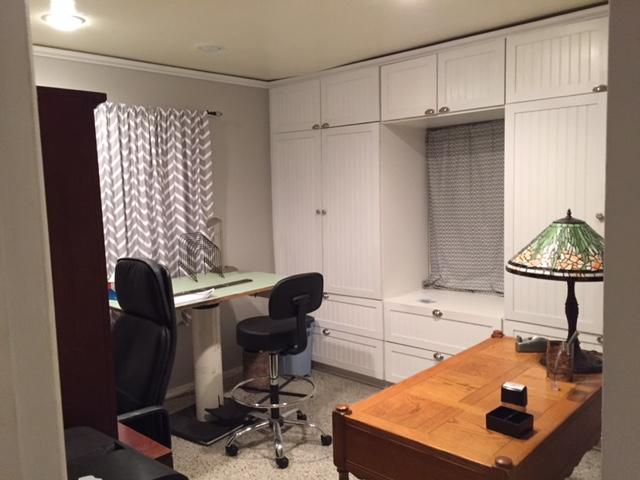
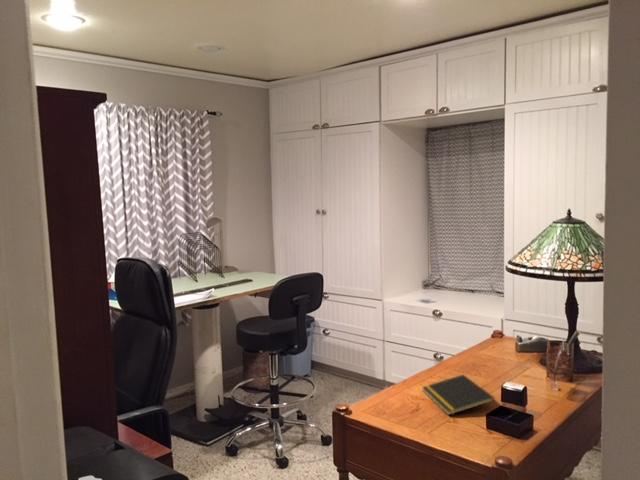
+ notepad (456, 393)
